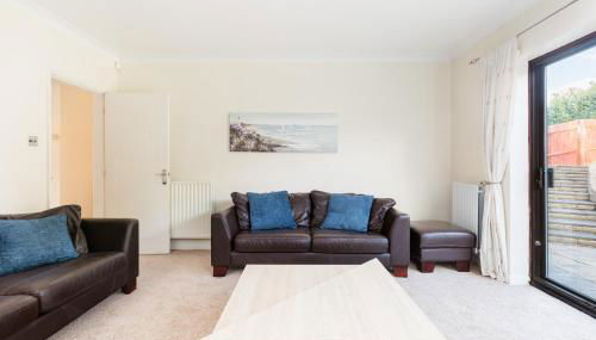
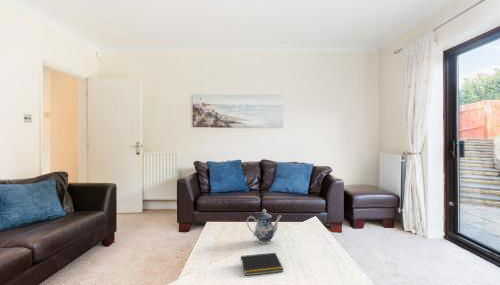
+ notepad (261, 263)
+ teapot (264, 225)
